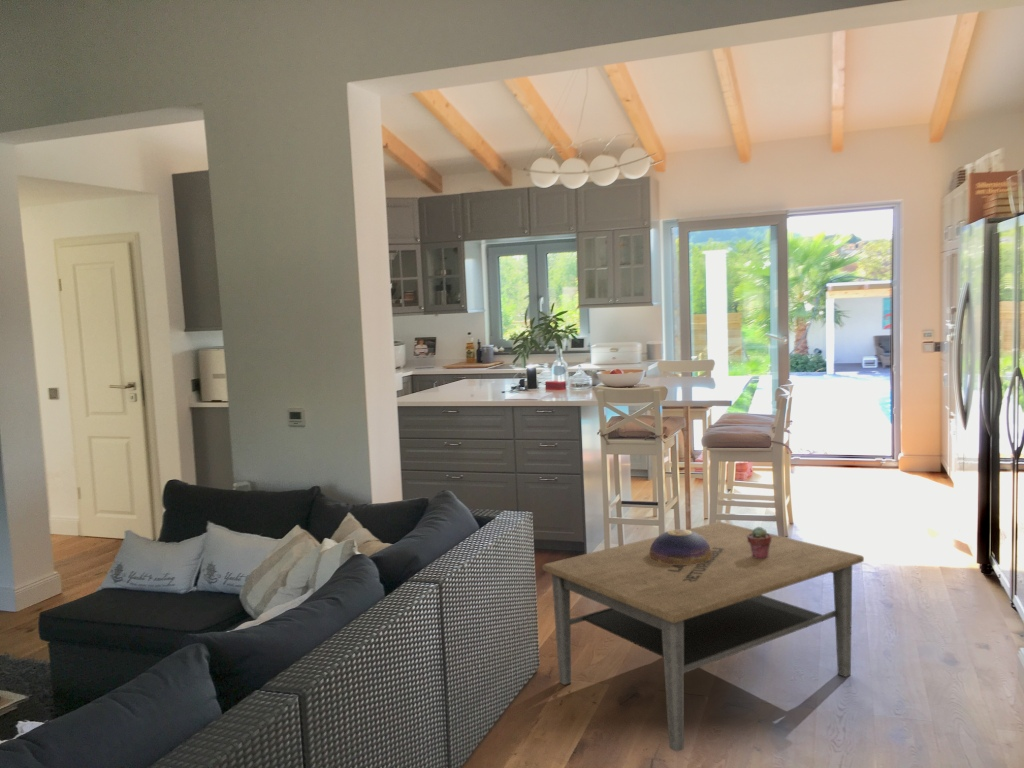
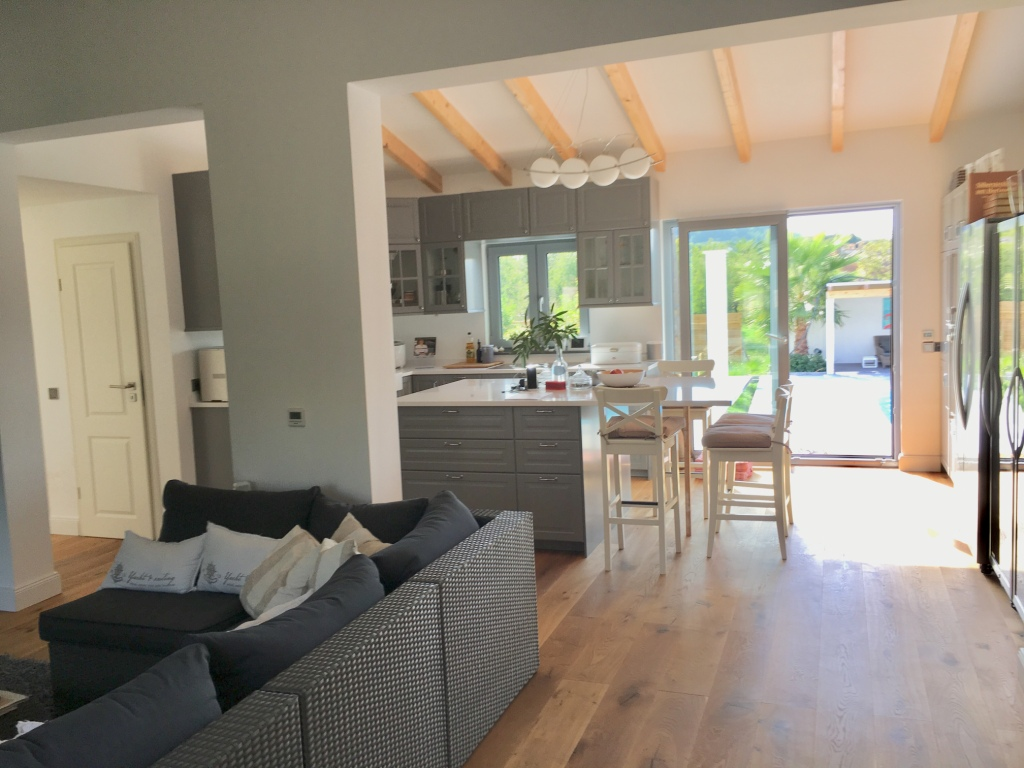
- coffee table (702, 619)
- decorative bowl (680, 542)
- potted succulent (759, 541)
